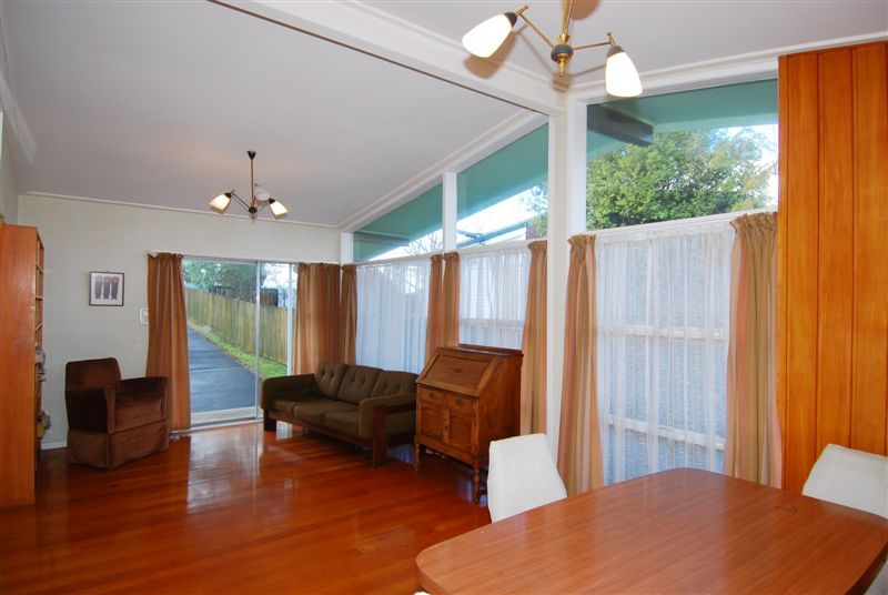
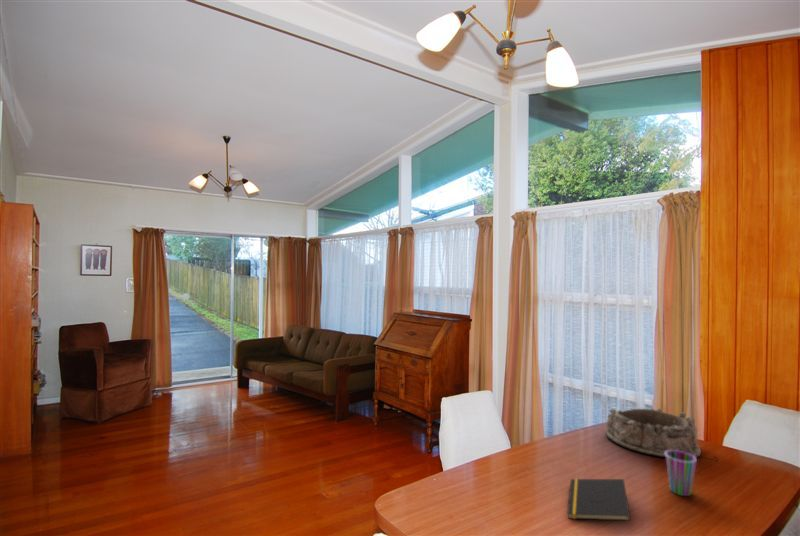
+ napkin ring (651, 428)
+ notepad (597, 497)
+ cup (680, 473)
